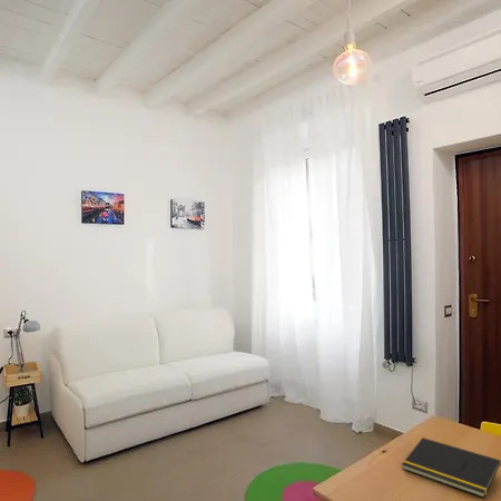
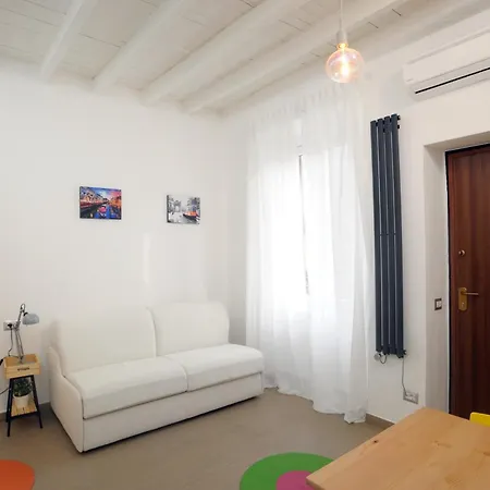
- notepad (450, 464)
